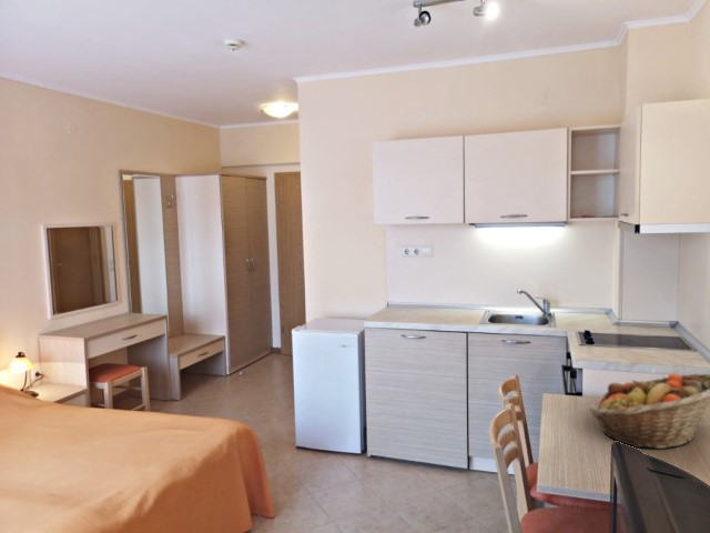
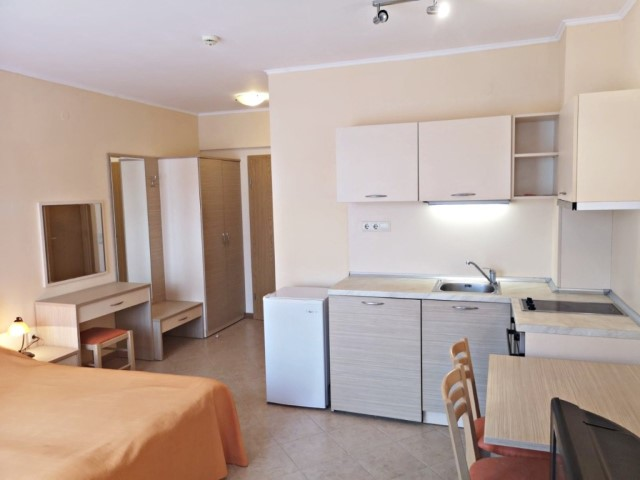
- fruit basket (653, 404)
